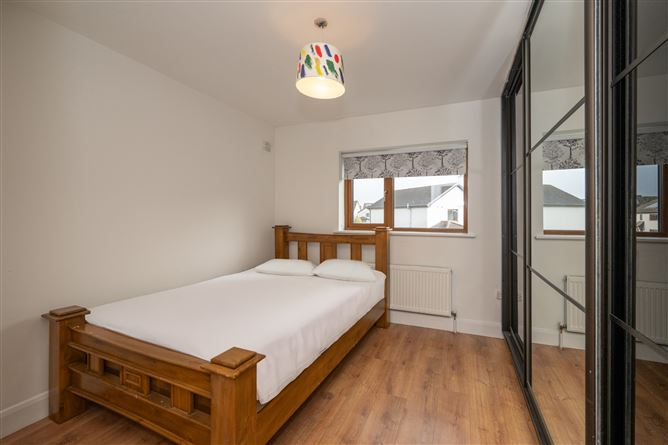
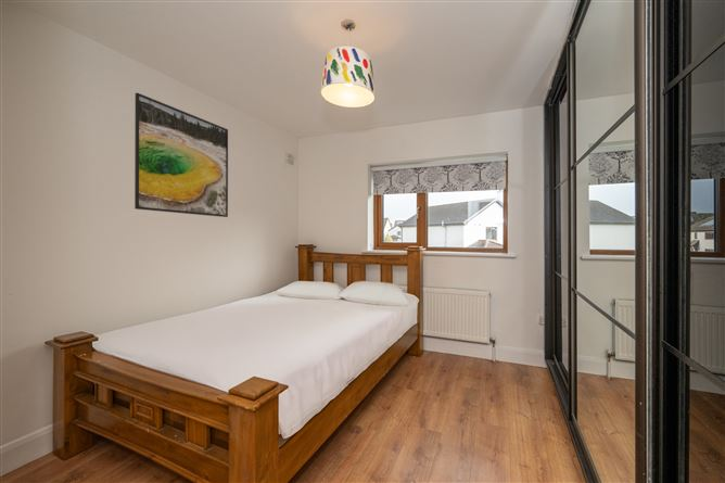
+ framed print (188, 163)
